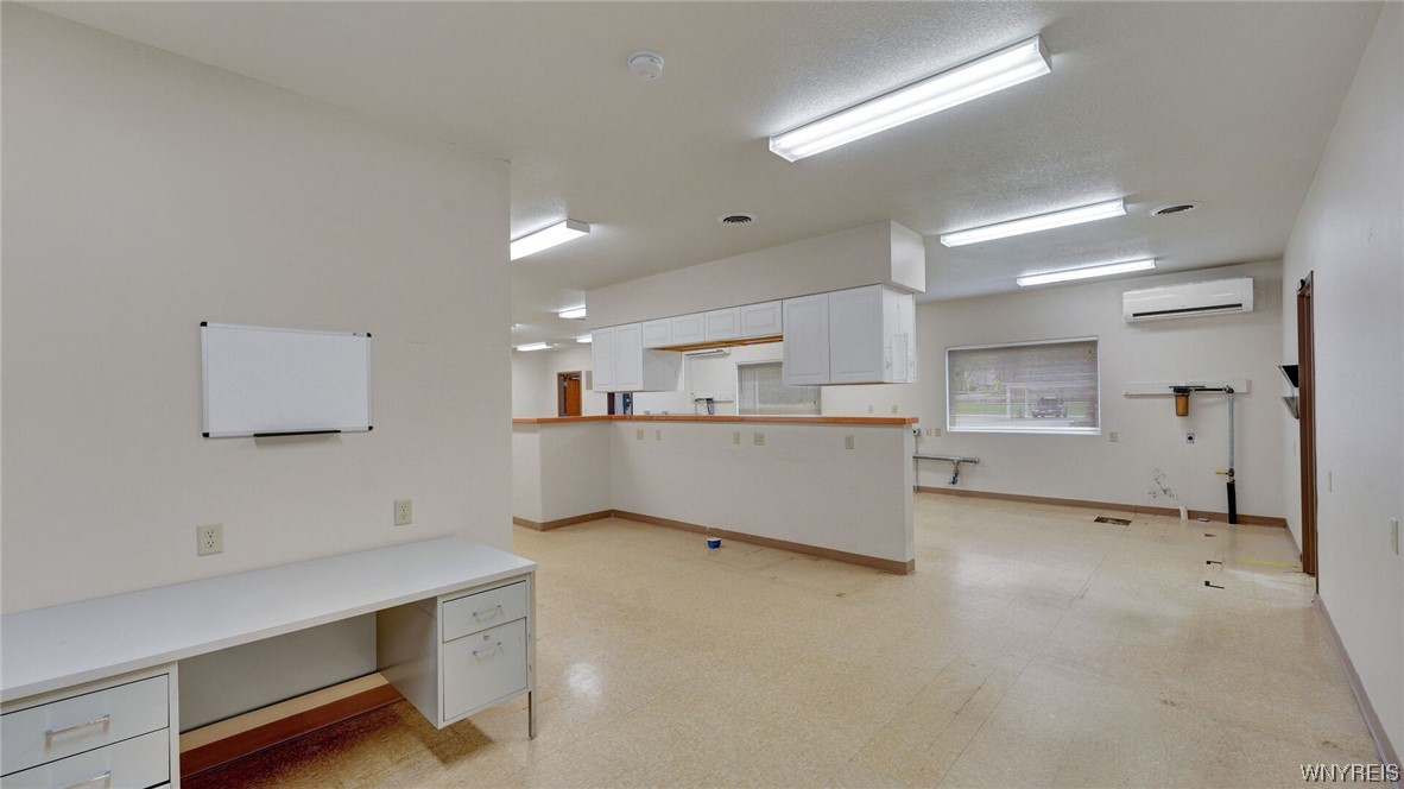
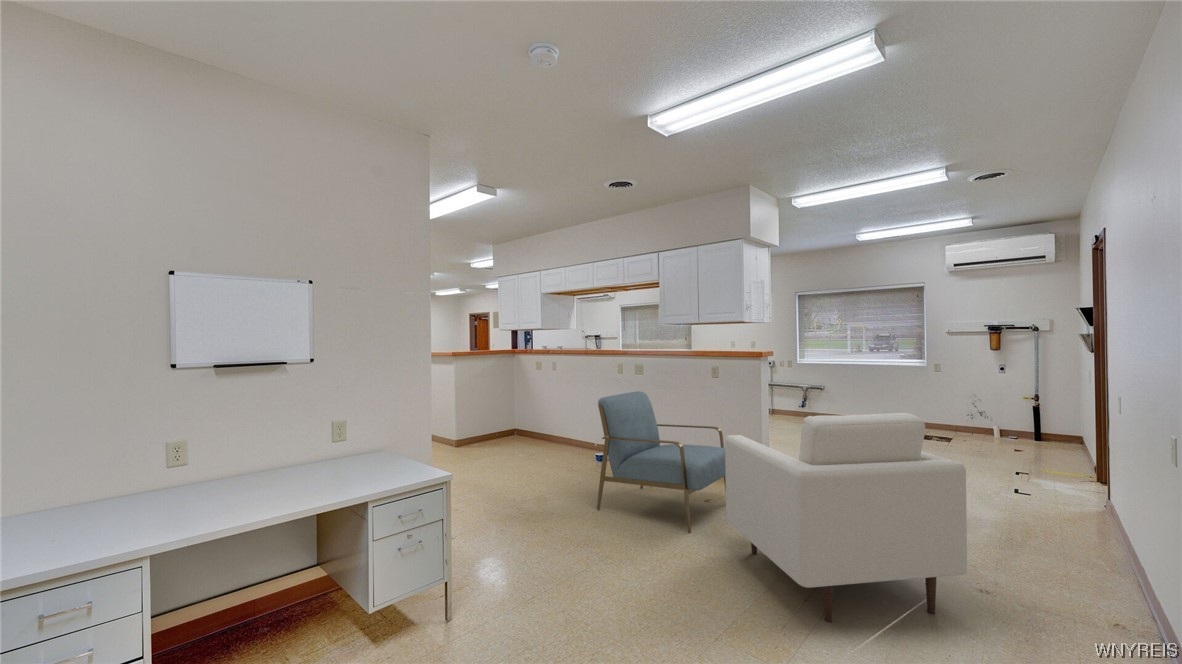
+ chair (828, 491)
+ chair (666, 452)
